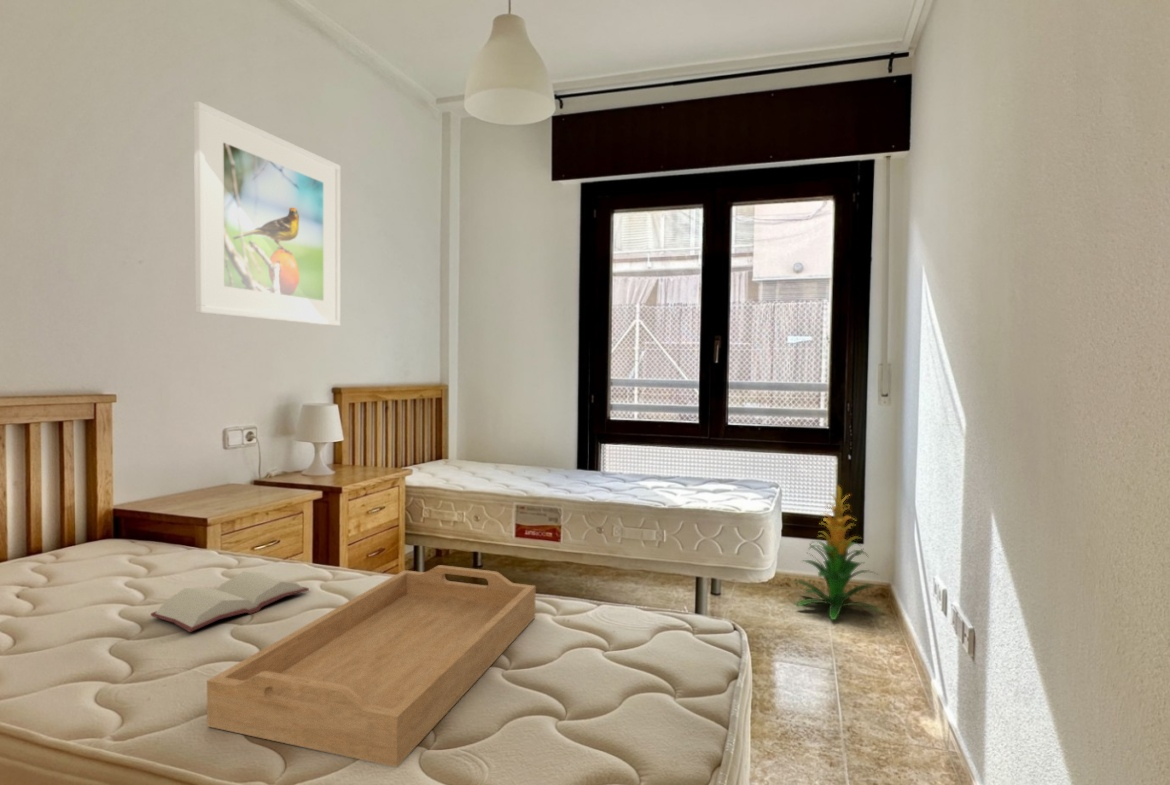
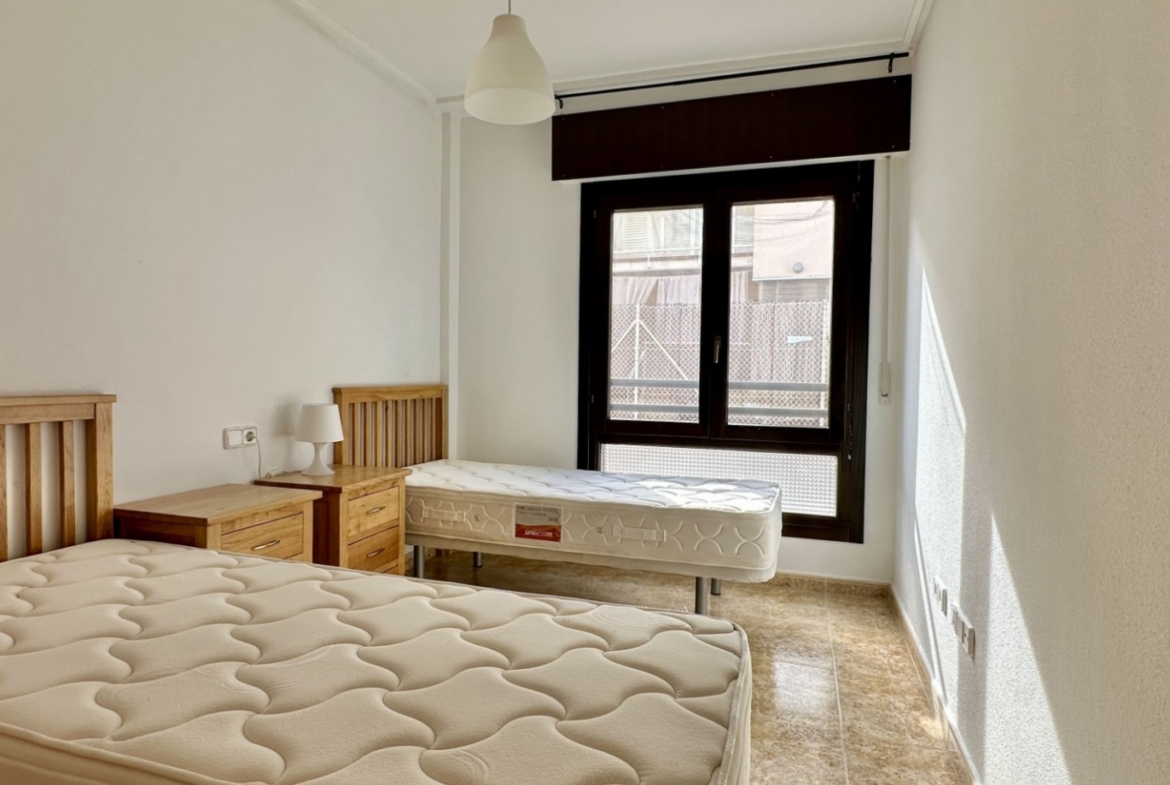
- serving tray (401, 637)
- hardback book (233, 595)
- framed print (277, 229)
- indoor plant (837, 547)
